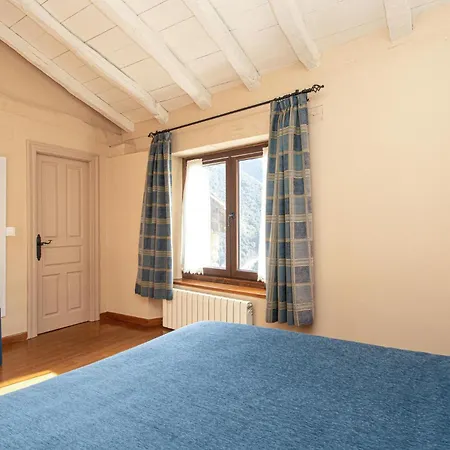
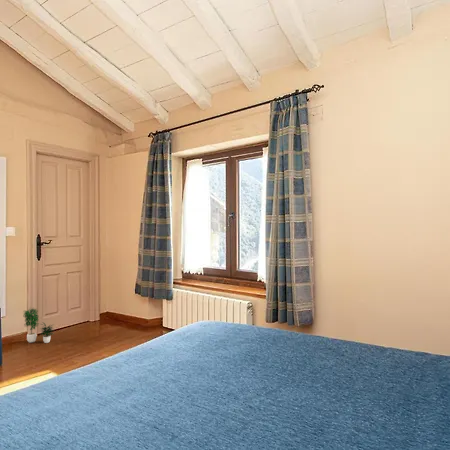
+ potted plant (38, 323)
